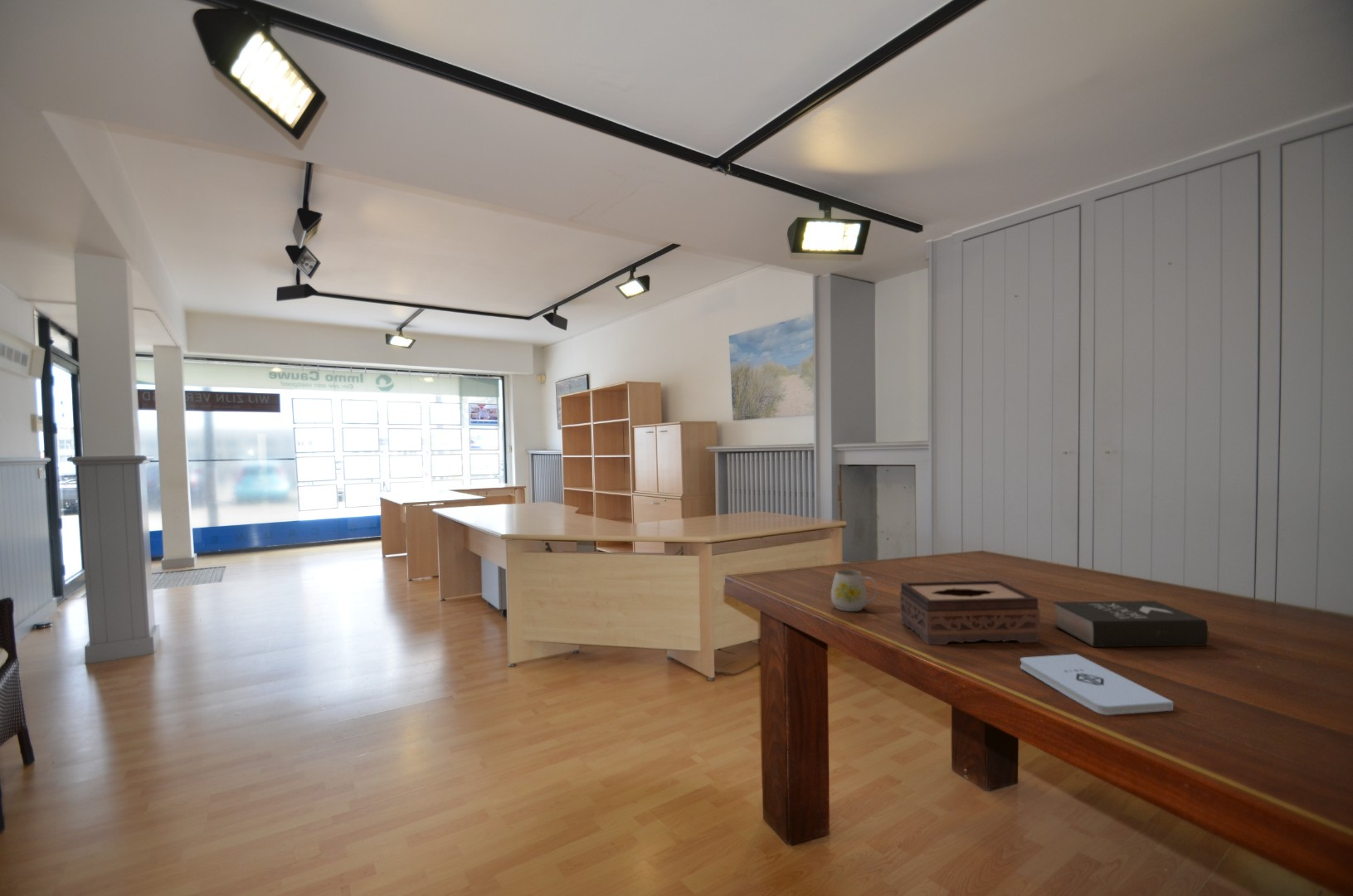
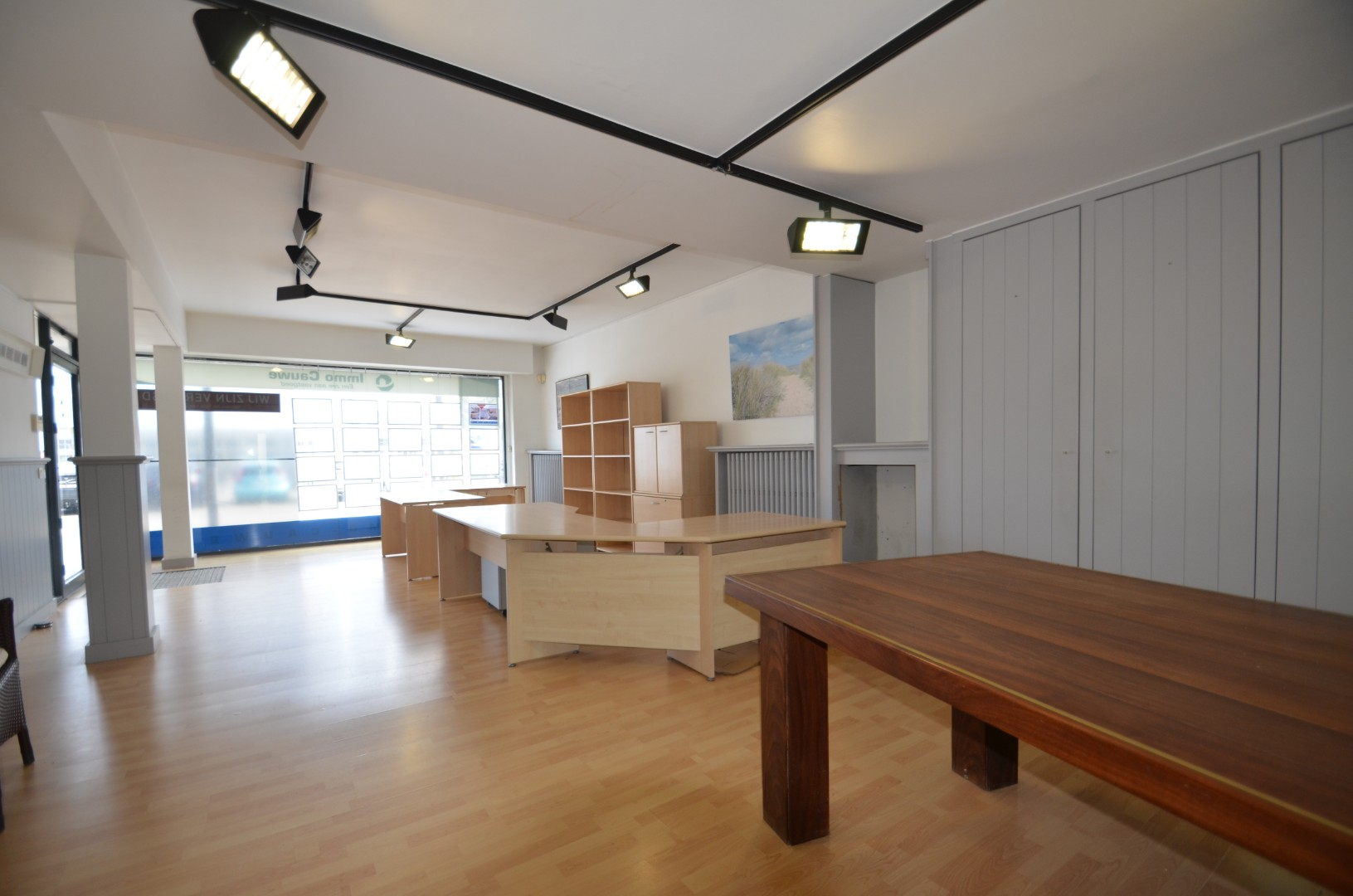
- notepad (1088, 682)
- tissue box (966, 611)
- mug (854, 590)
- book (1126, 623)
